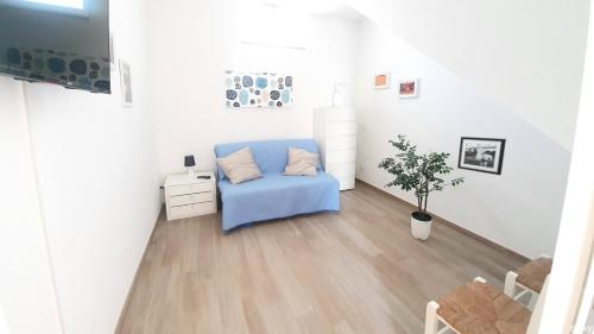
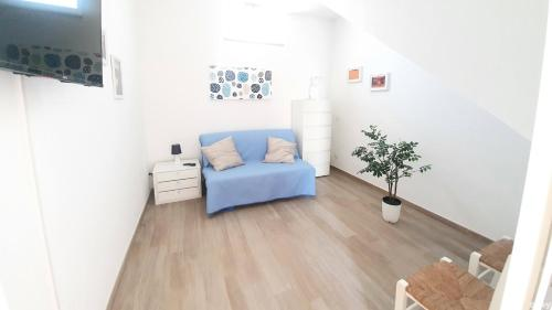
- picture frame (479, 155)
